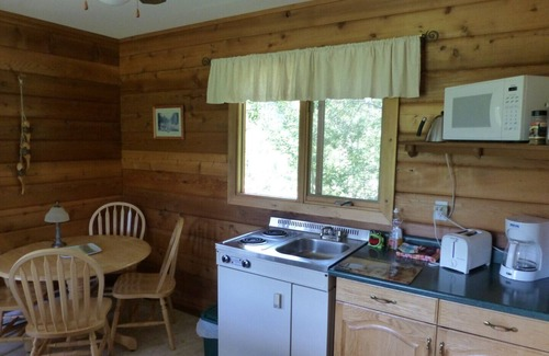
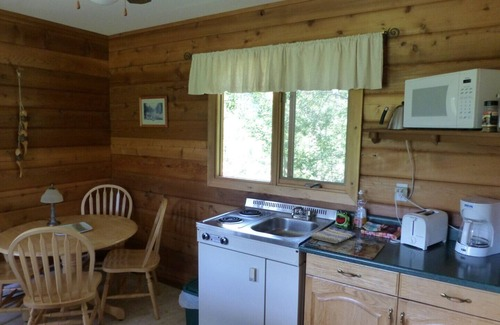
+ dish towel (333, 234)
